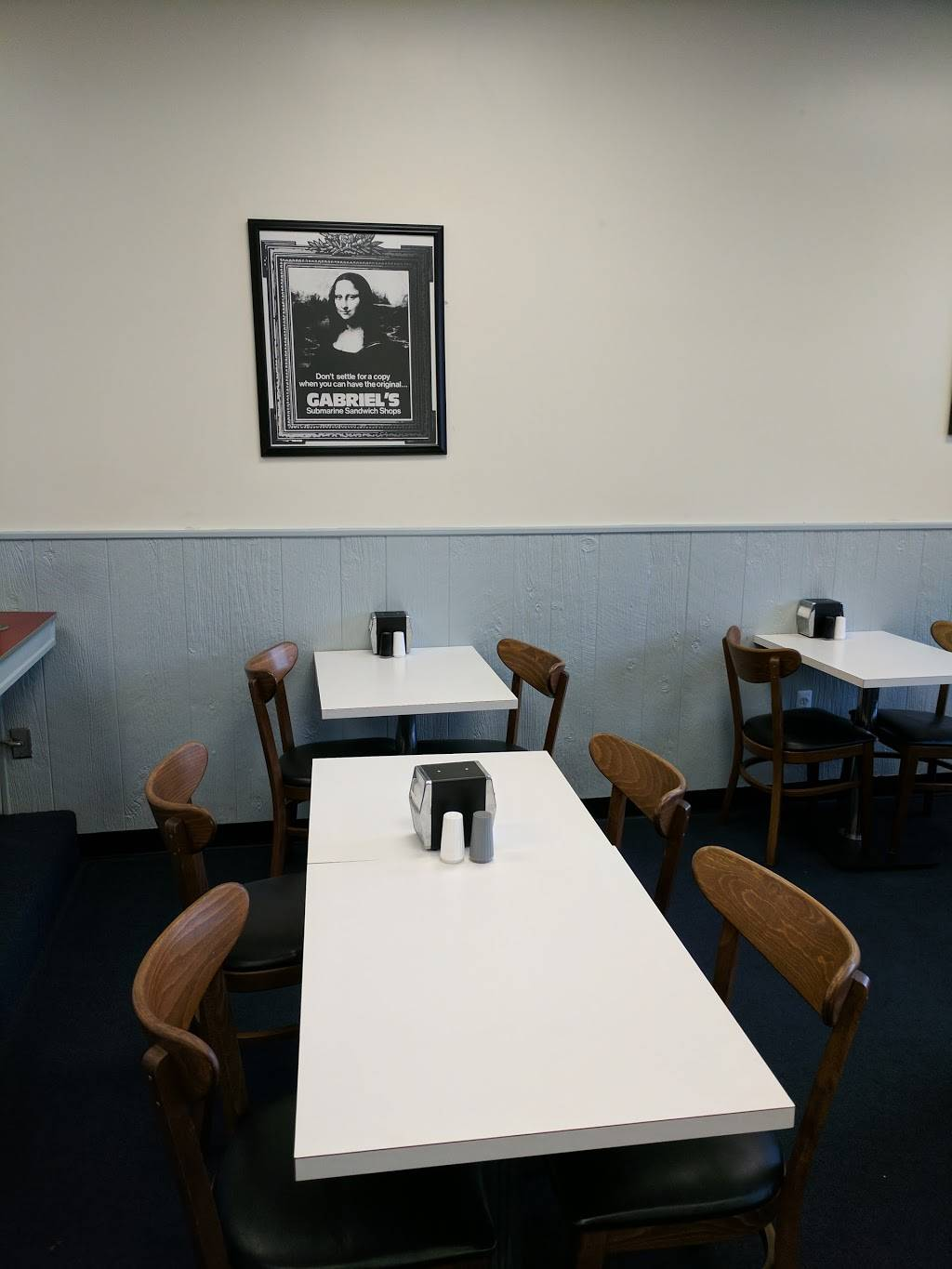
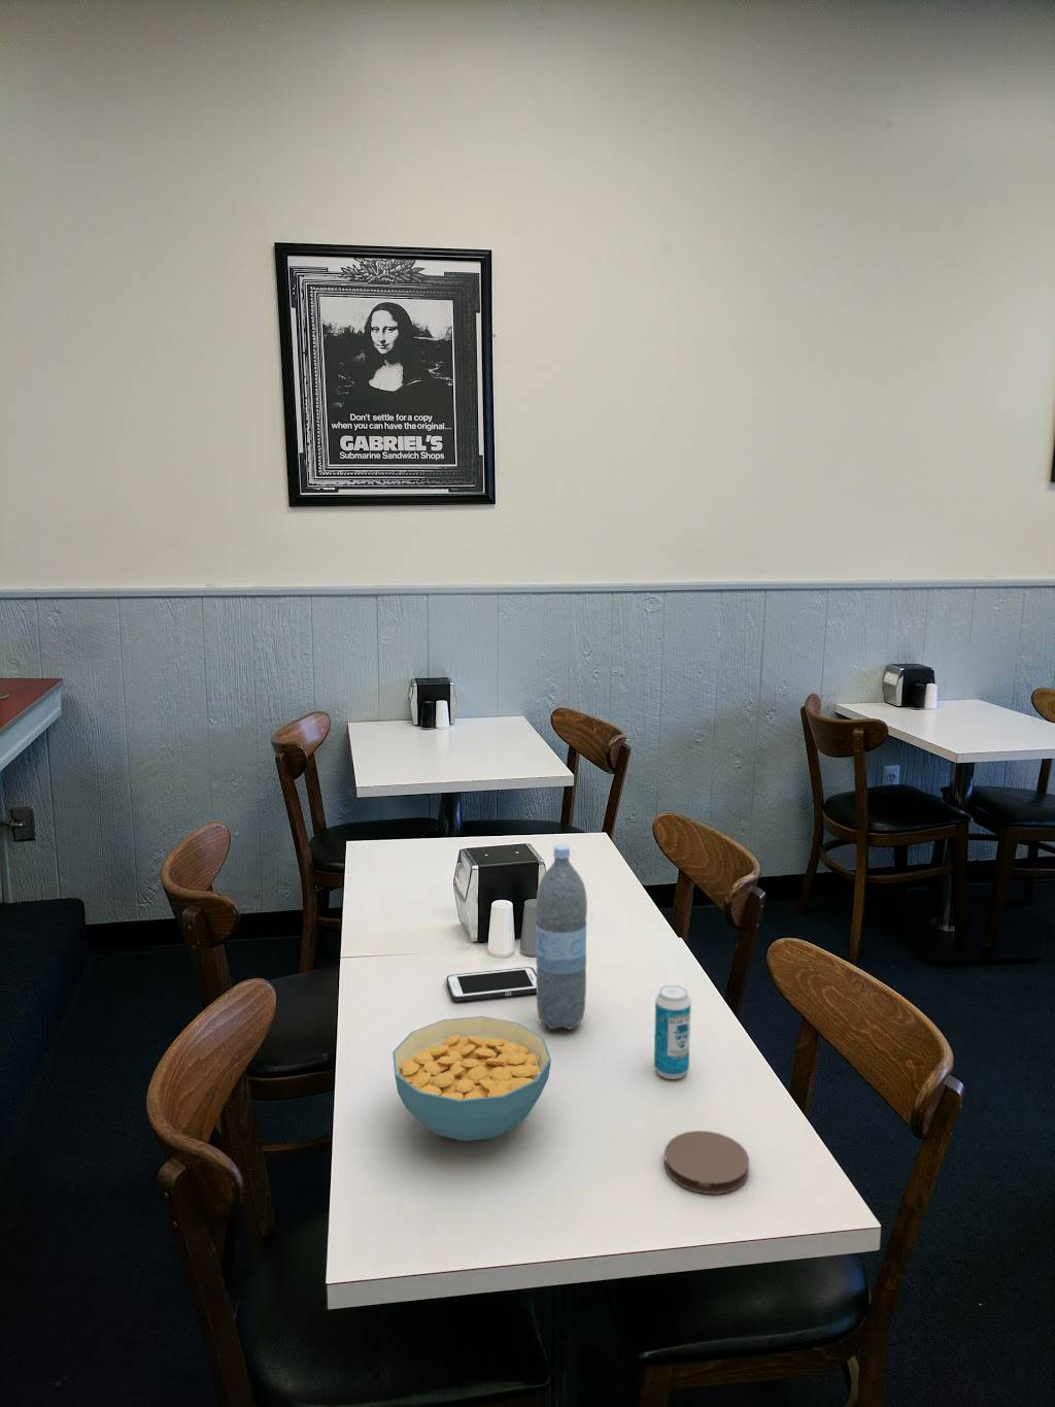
+ cereal bowl (472, 1091)
+ water bottle (561, 937)
+ cell phone (493, 983)
+ beverage can (672, 1032)
+ coaster (706, 1161)
